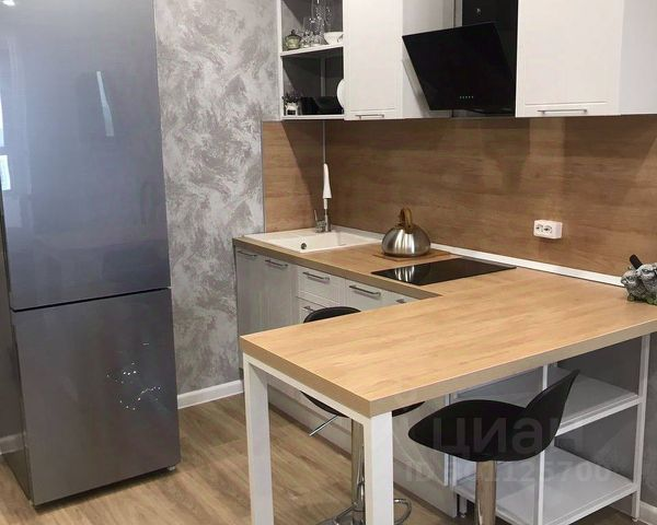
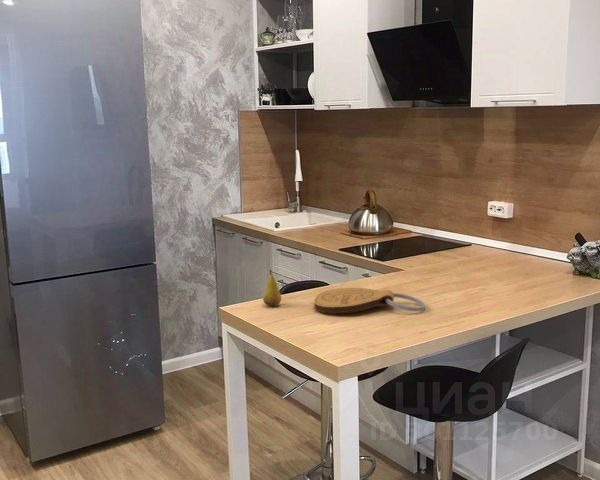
+ fruit (272, 287)
+ key chain (369, 299)
